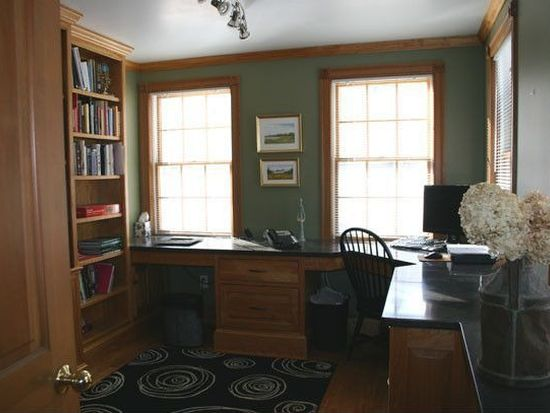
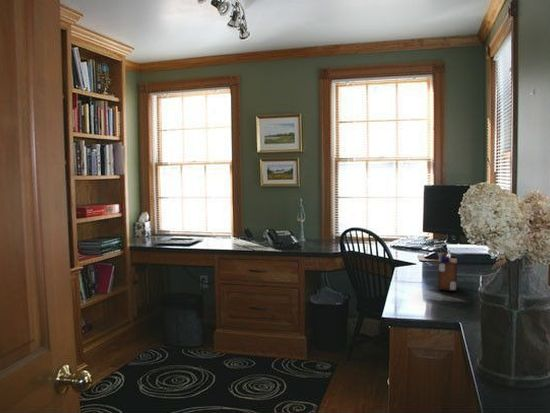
+ desk organizer (447, 268)
